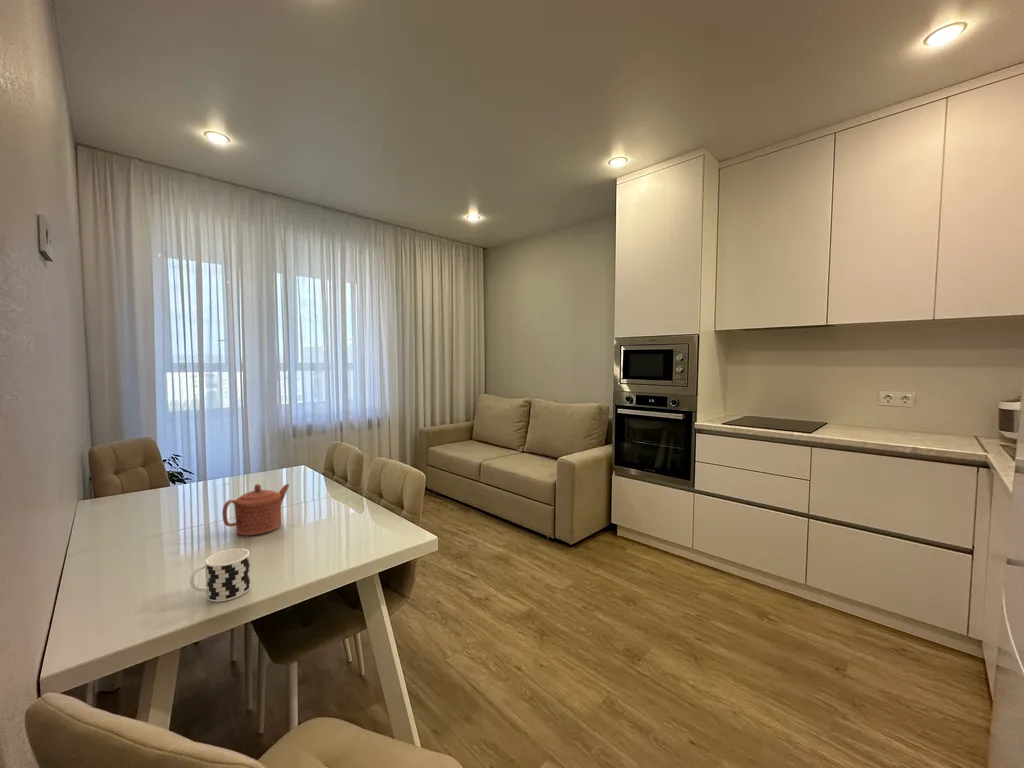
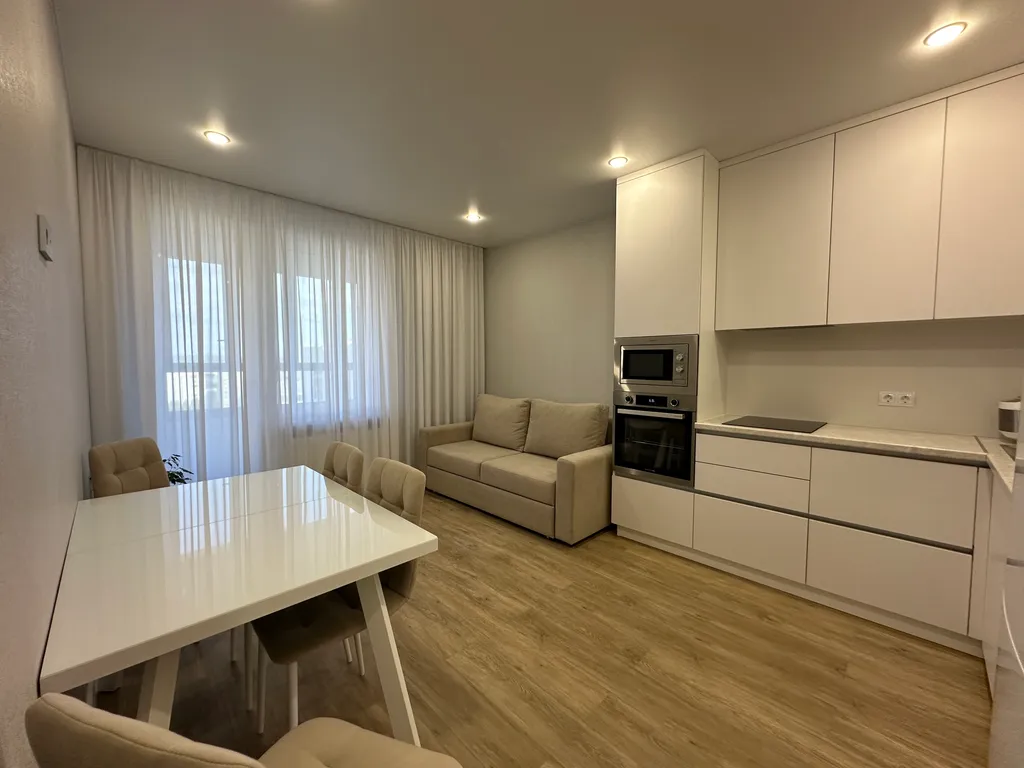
- teapot (258, 506)
- cup (220, 576)
